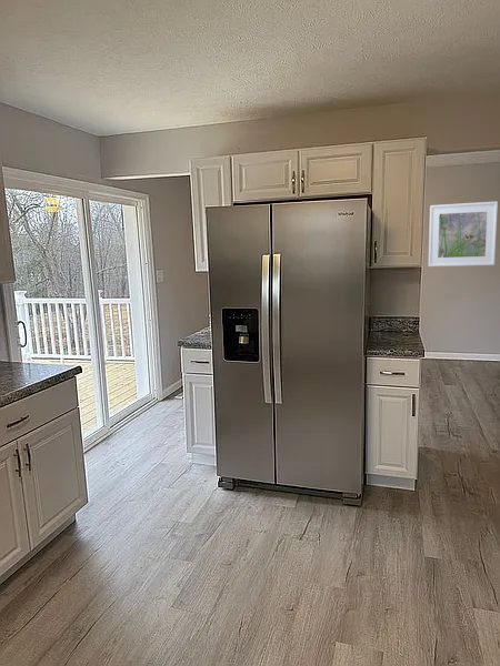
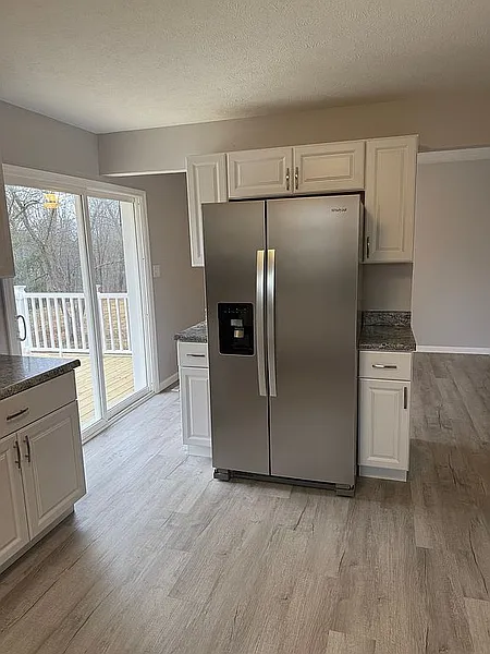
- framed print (461, 234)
